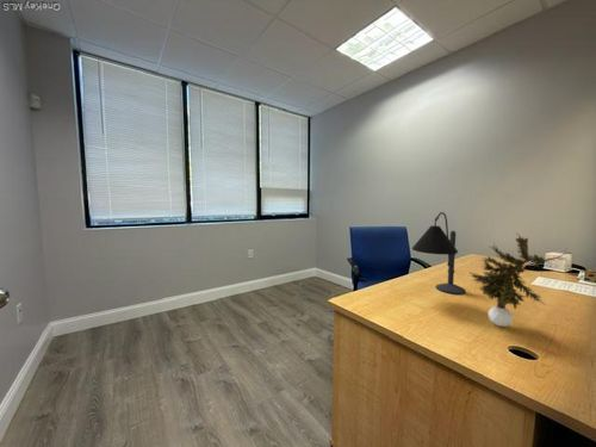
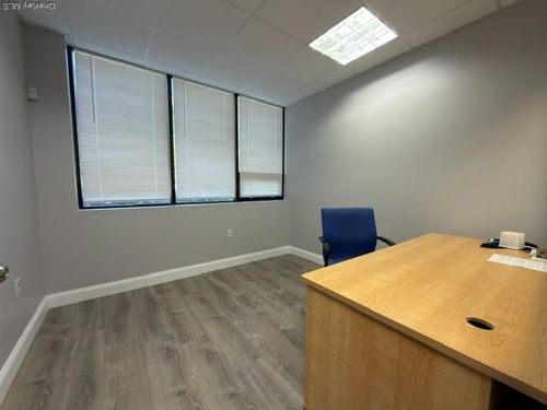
- desk lamp (442, 253)
- potted plant (514, 280)
